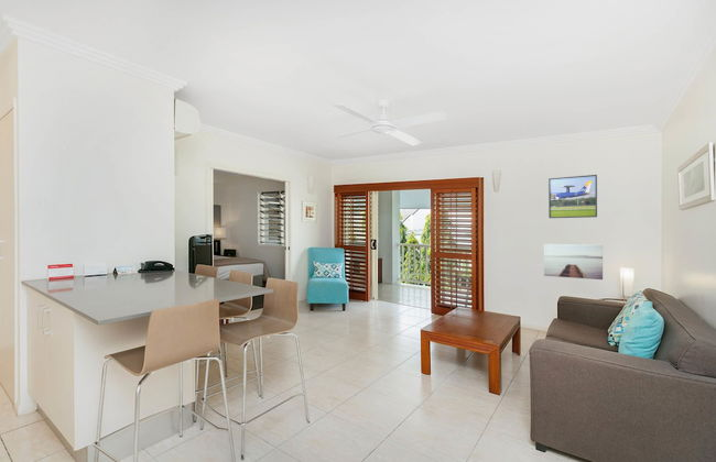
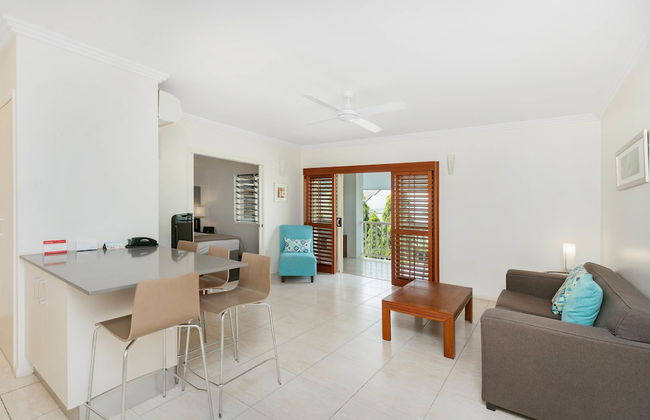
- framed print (572, 197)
- wall art (572, 261)
